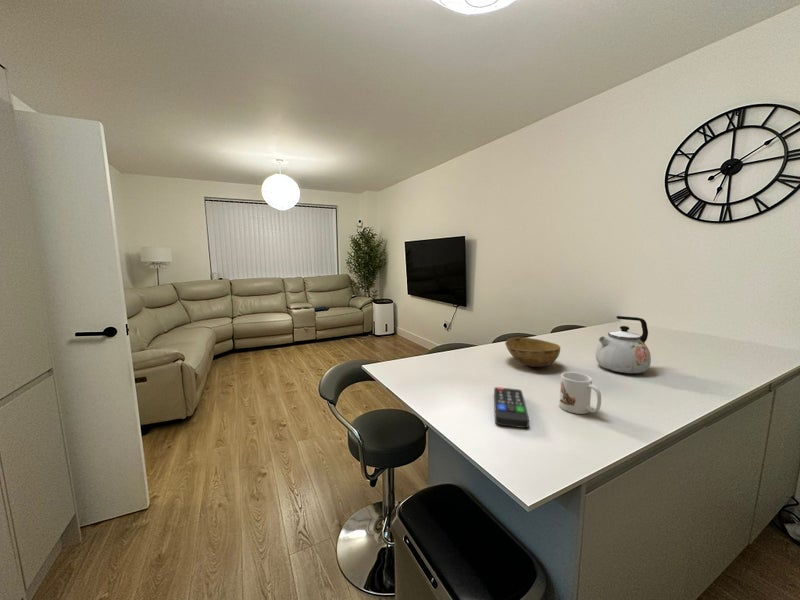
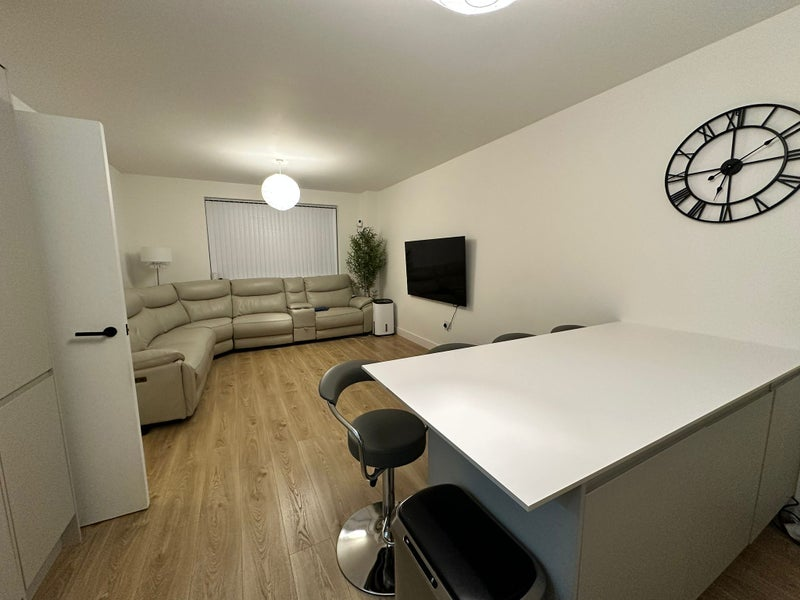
- remote control (509, 404)
- kettle (622, 342)
- mug (580, 394)
- bowl (531, 353)
